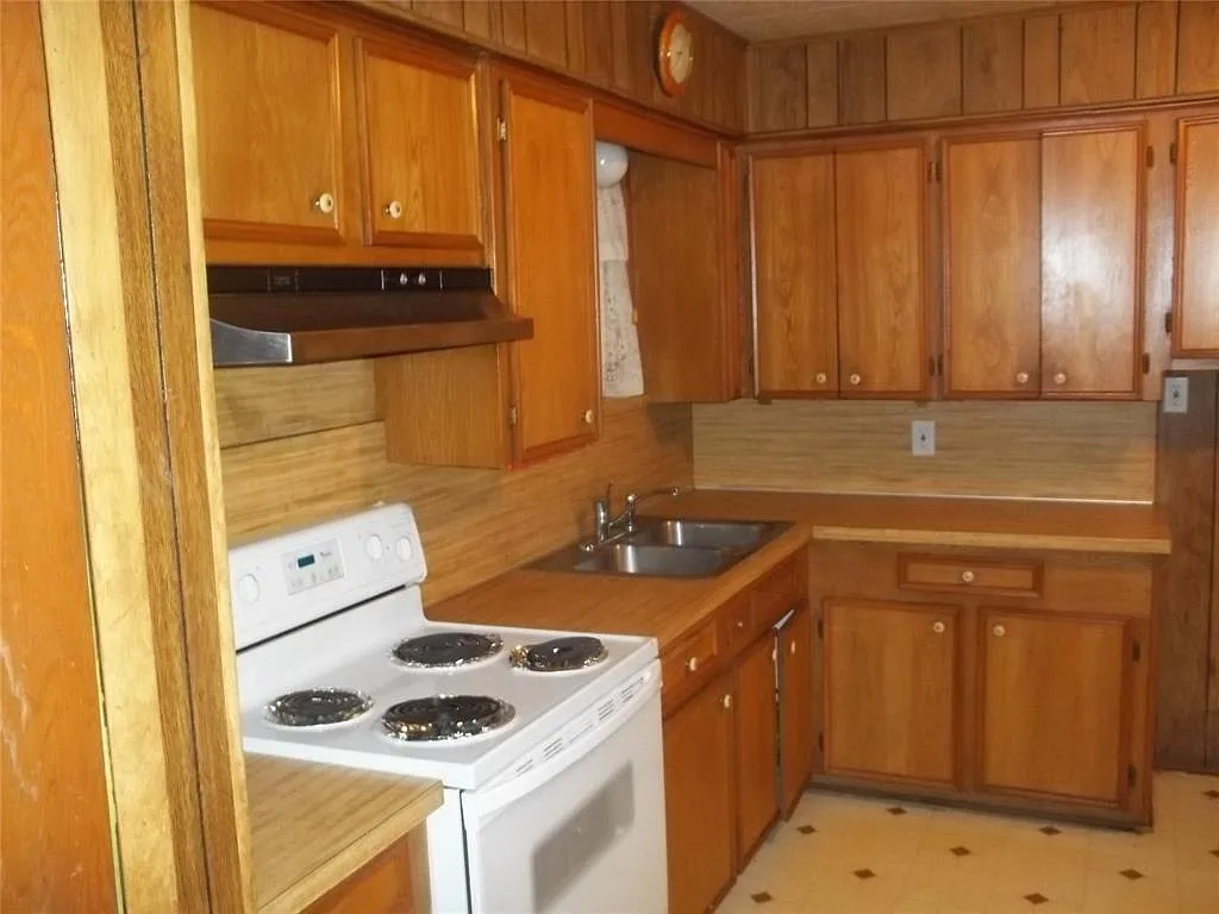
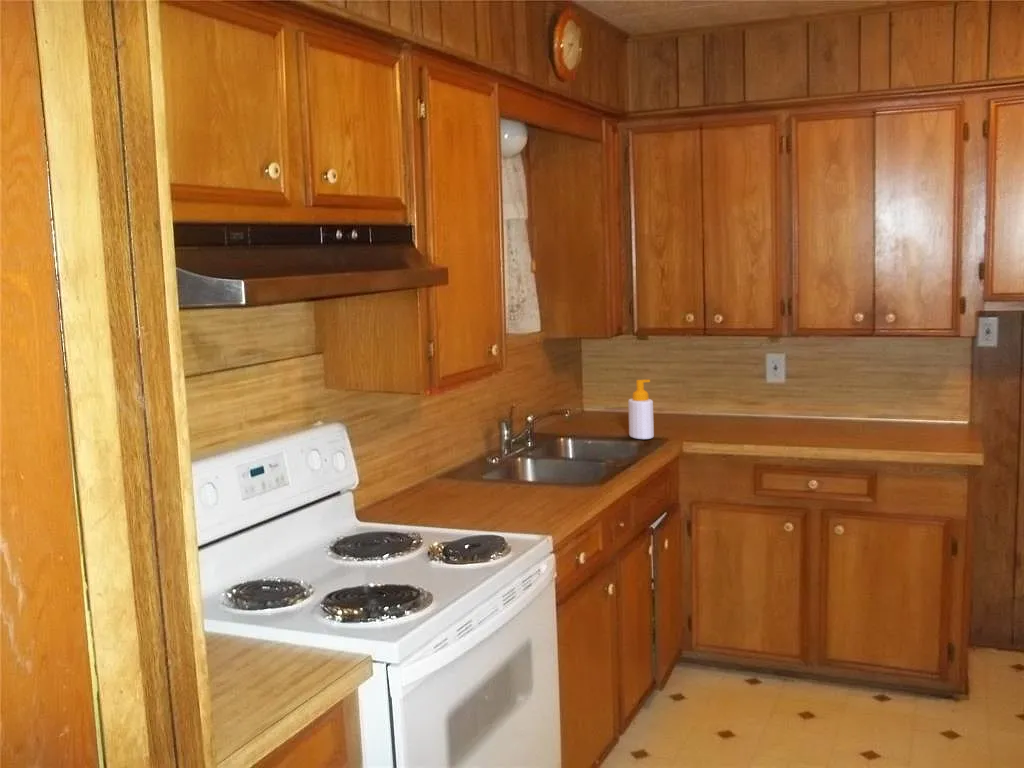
+ soap bottle (640, 408)
